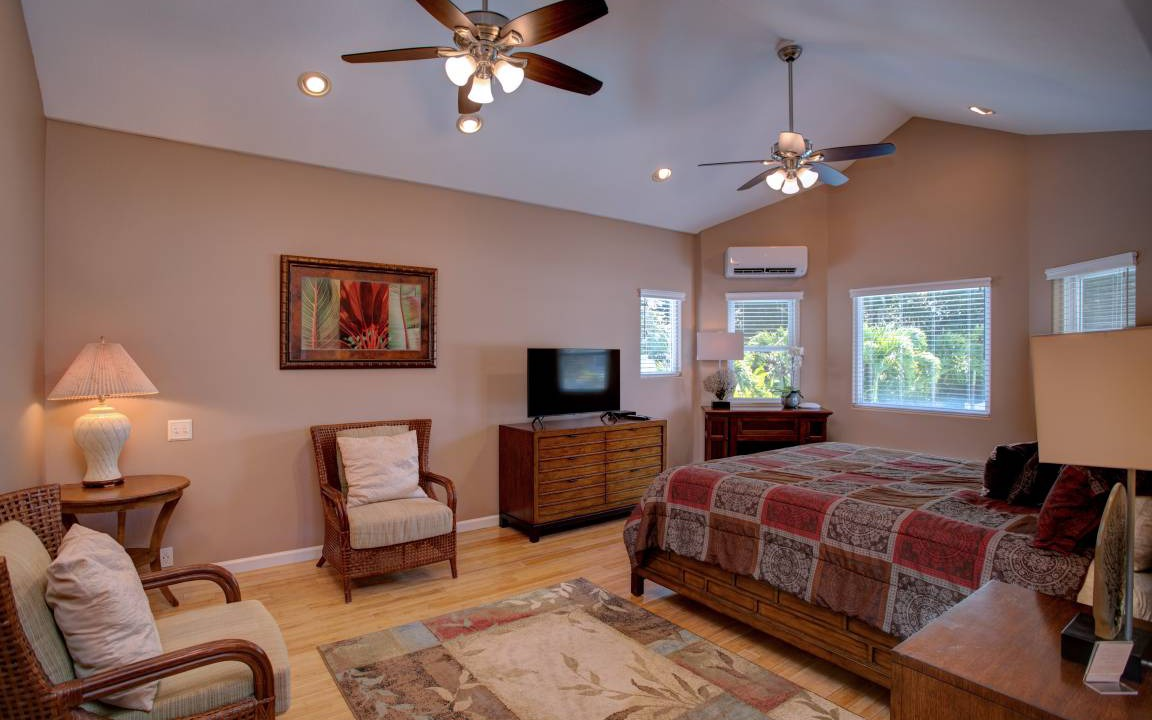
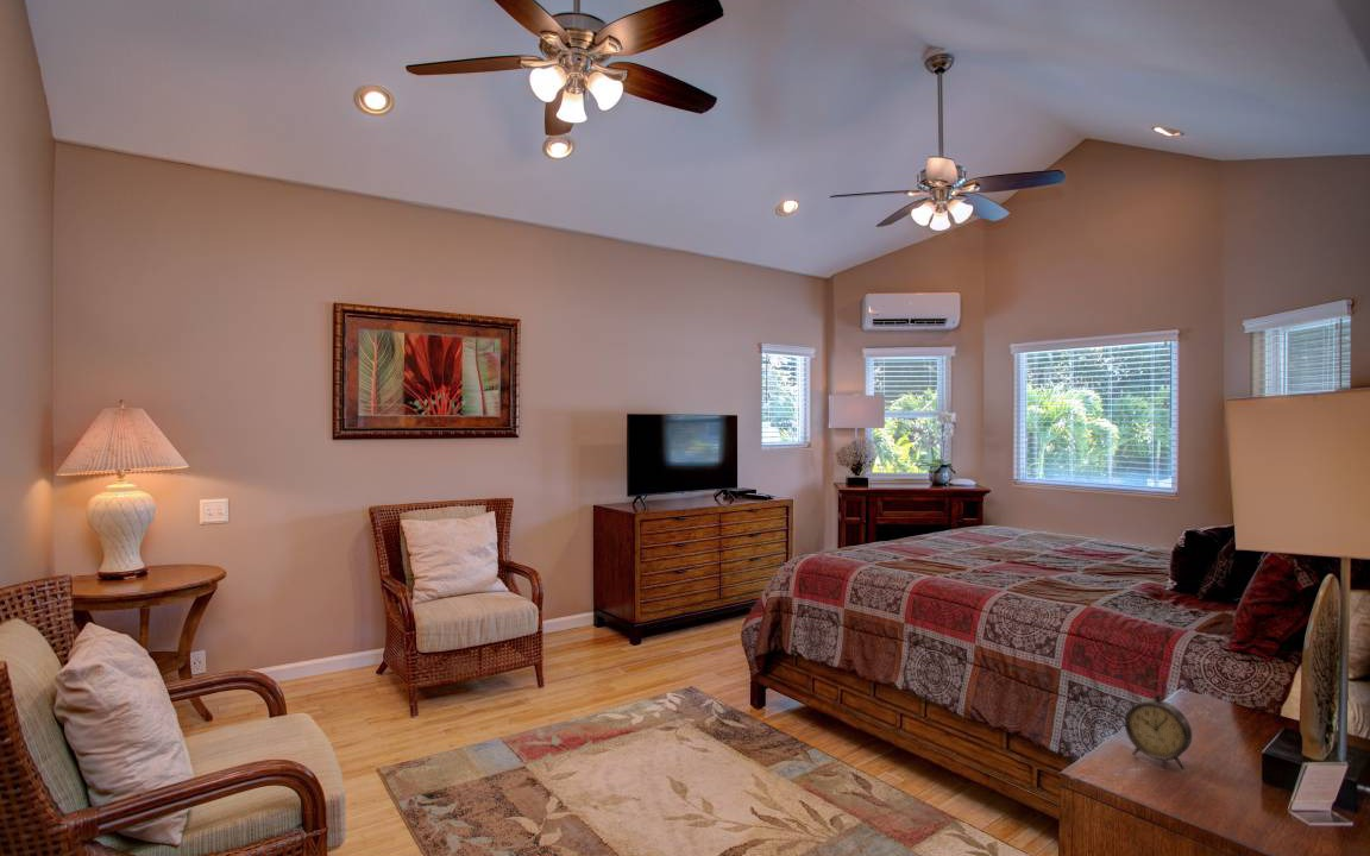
+ alarm clock (1158, 720)
